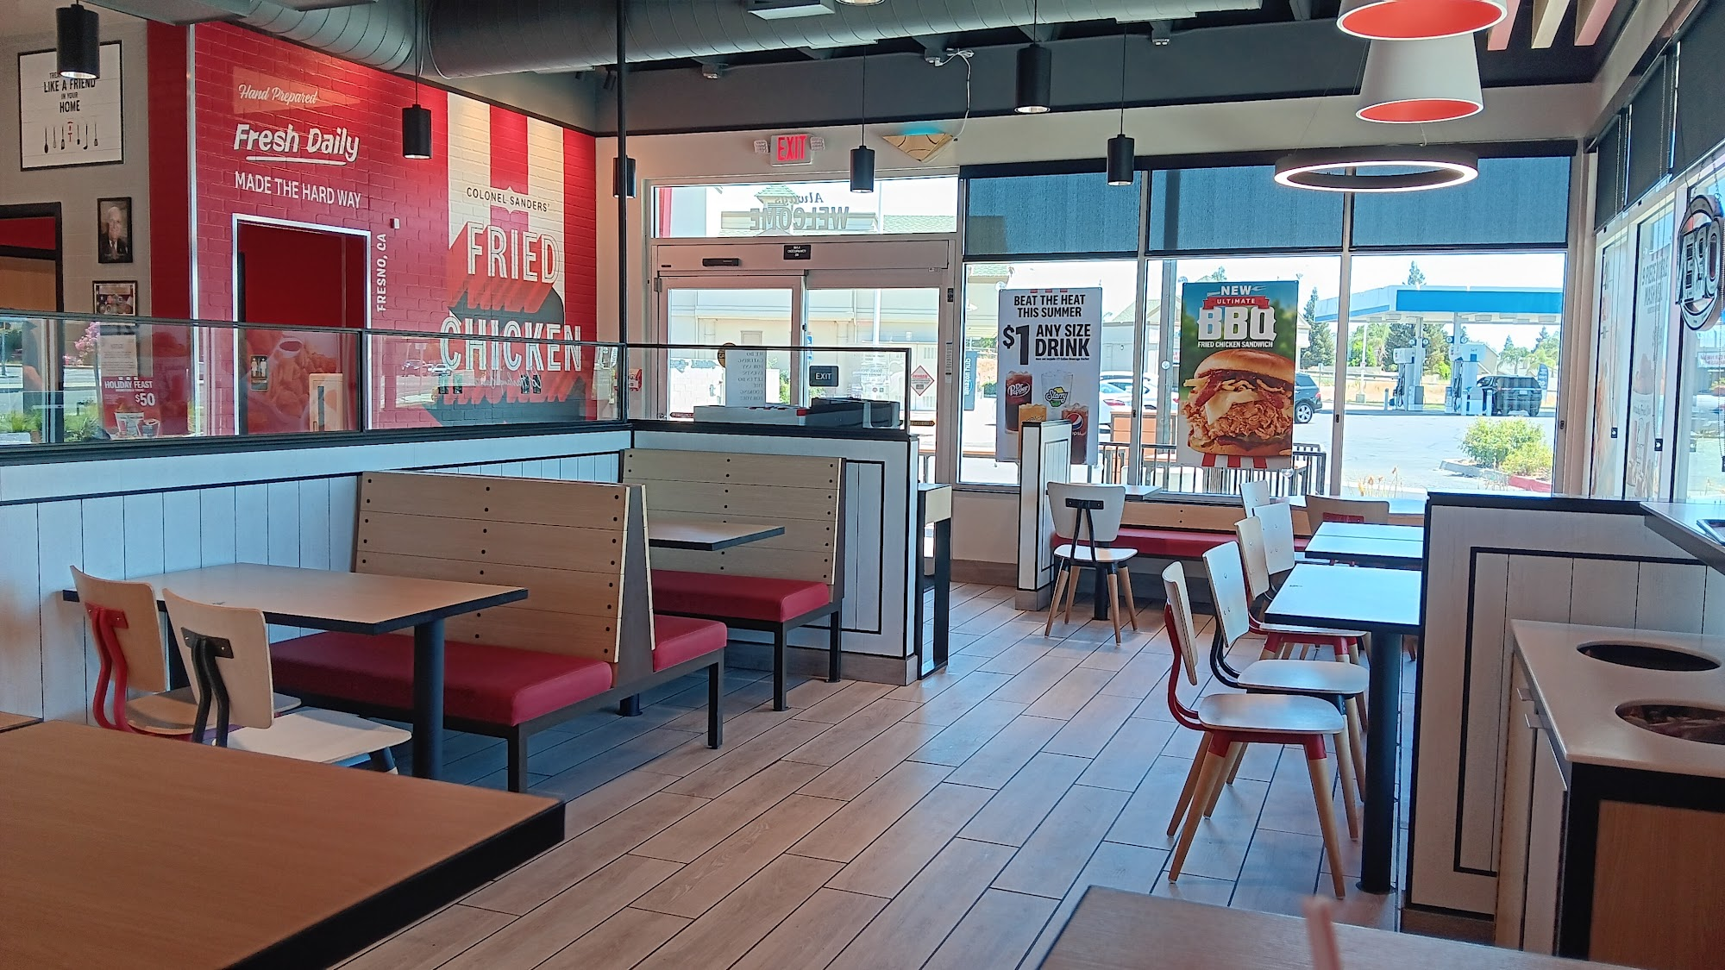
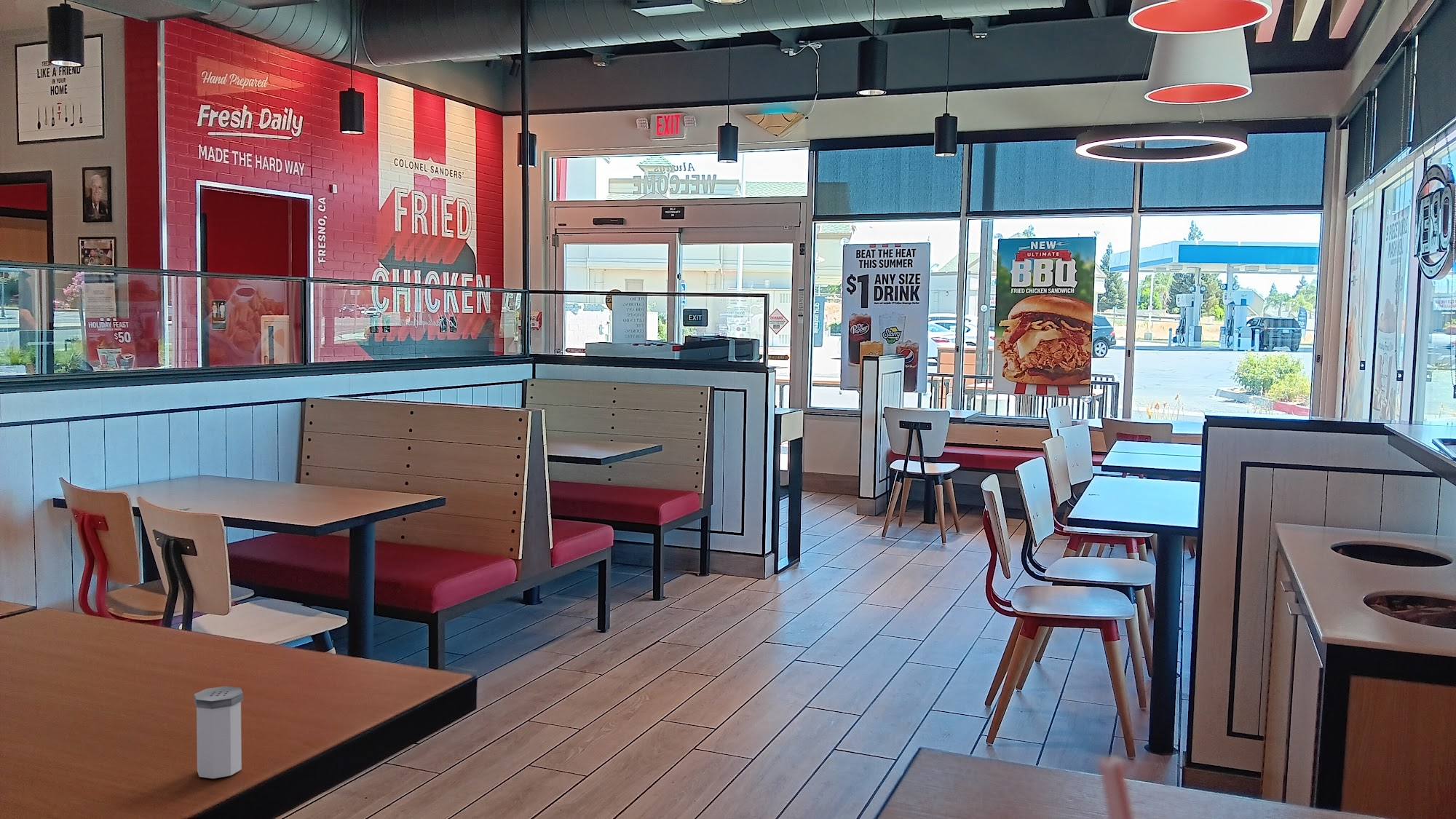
+ salt shaker (218, 732)
